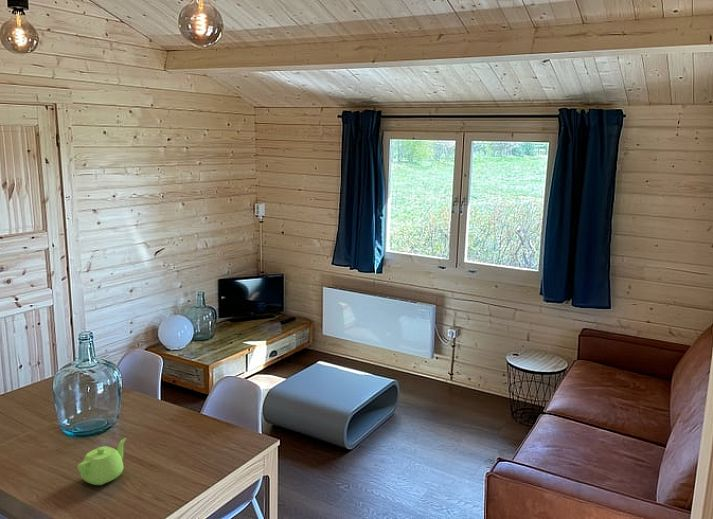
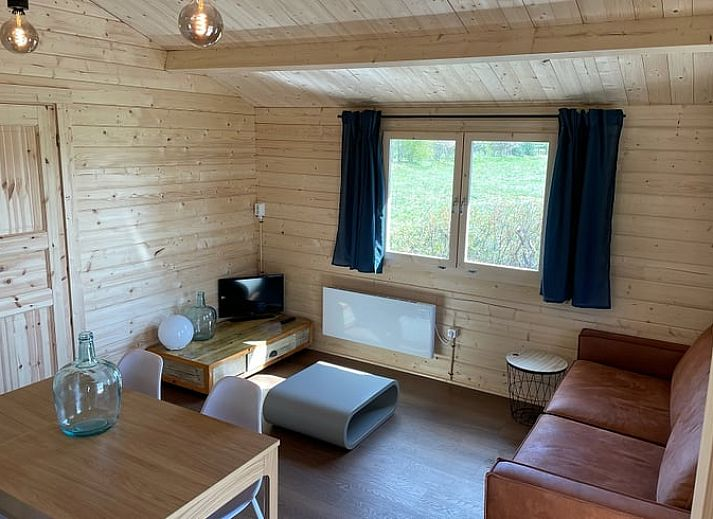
- teapot (103, 462)
